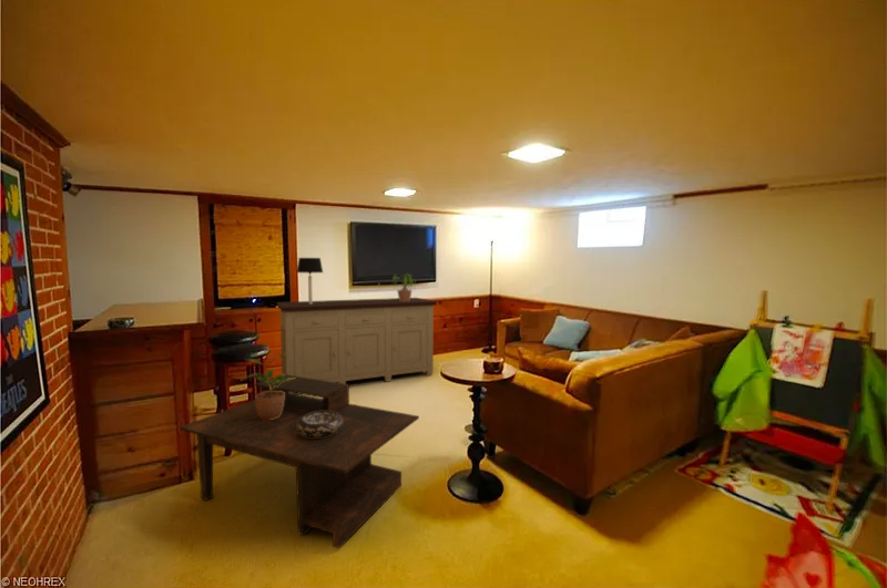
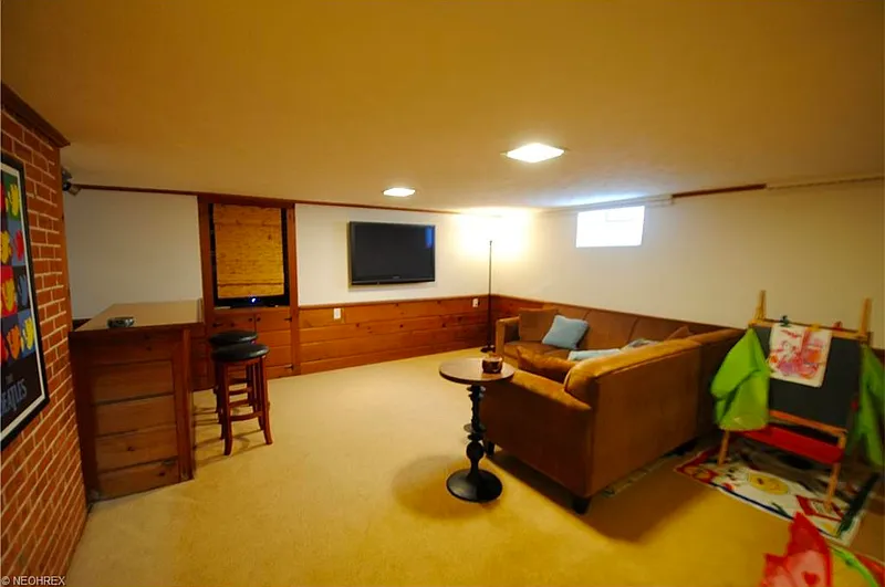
- potted plant (266, 384)
- potted plant (402, 287)
- table lamp (309, 280)
- coffee table (304, 446)
- sideboard (358, 340)
- decorative bowl (319, 423)
